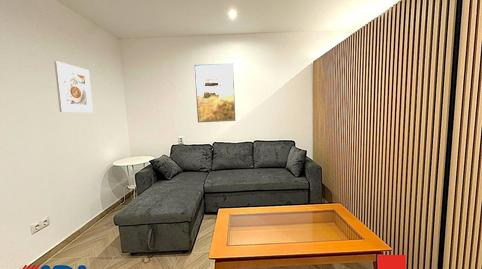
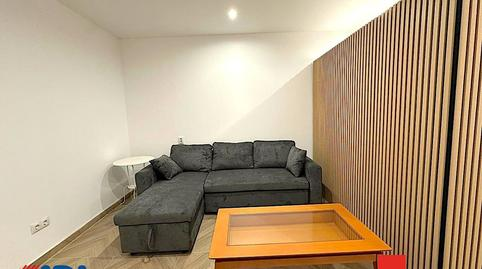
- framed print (215, 93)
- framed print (75, 89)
